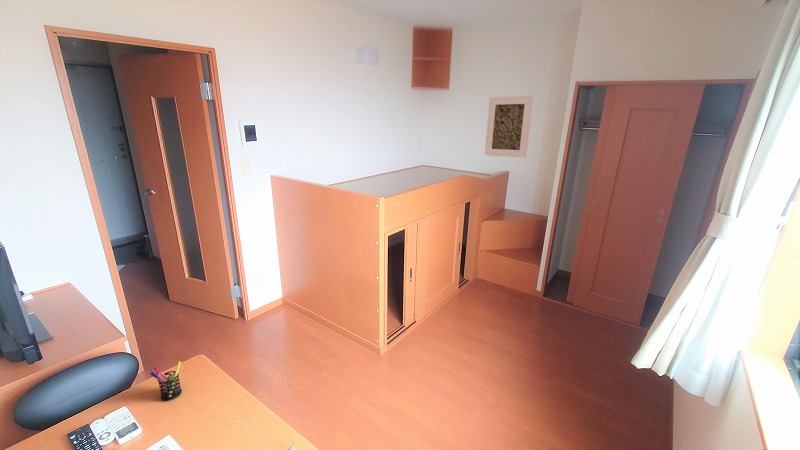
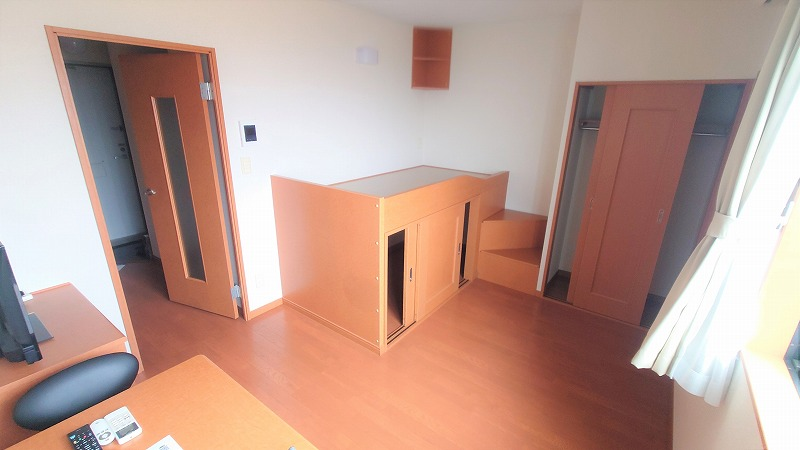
- pen holder (168, 380)
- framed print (507, 127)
